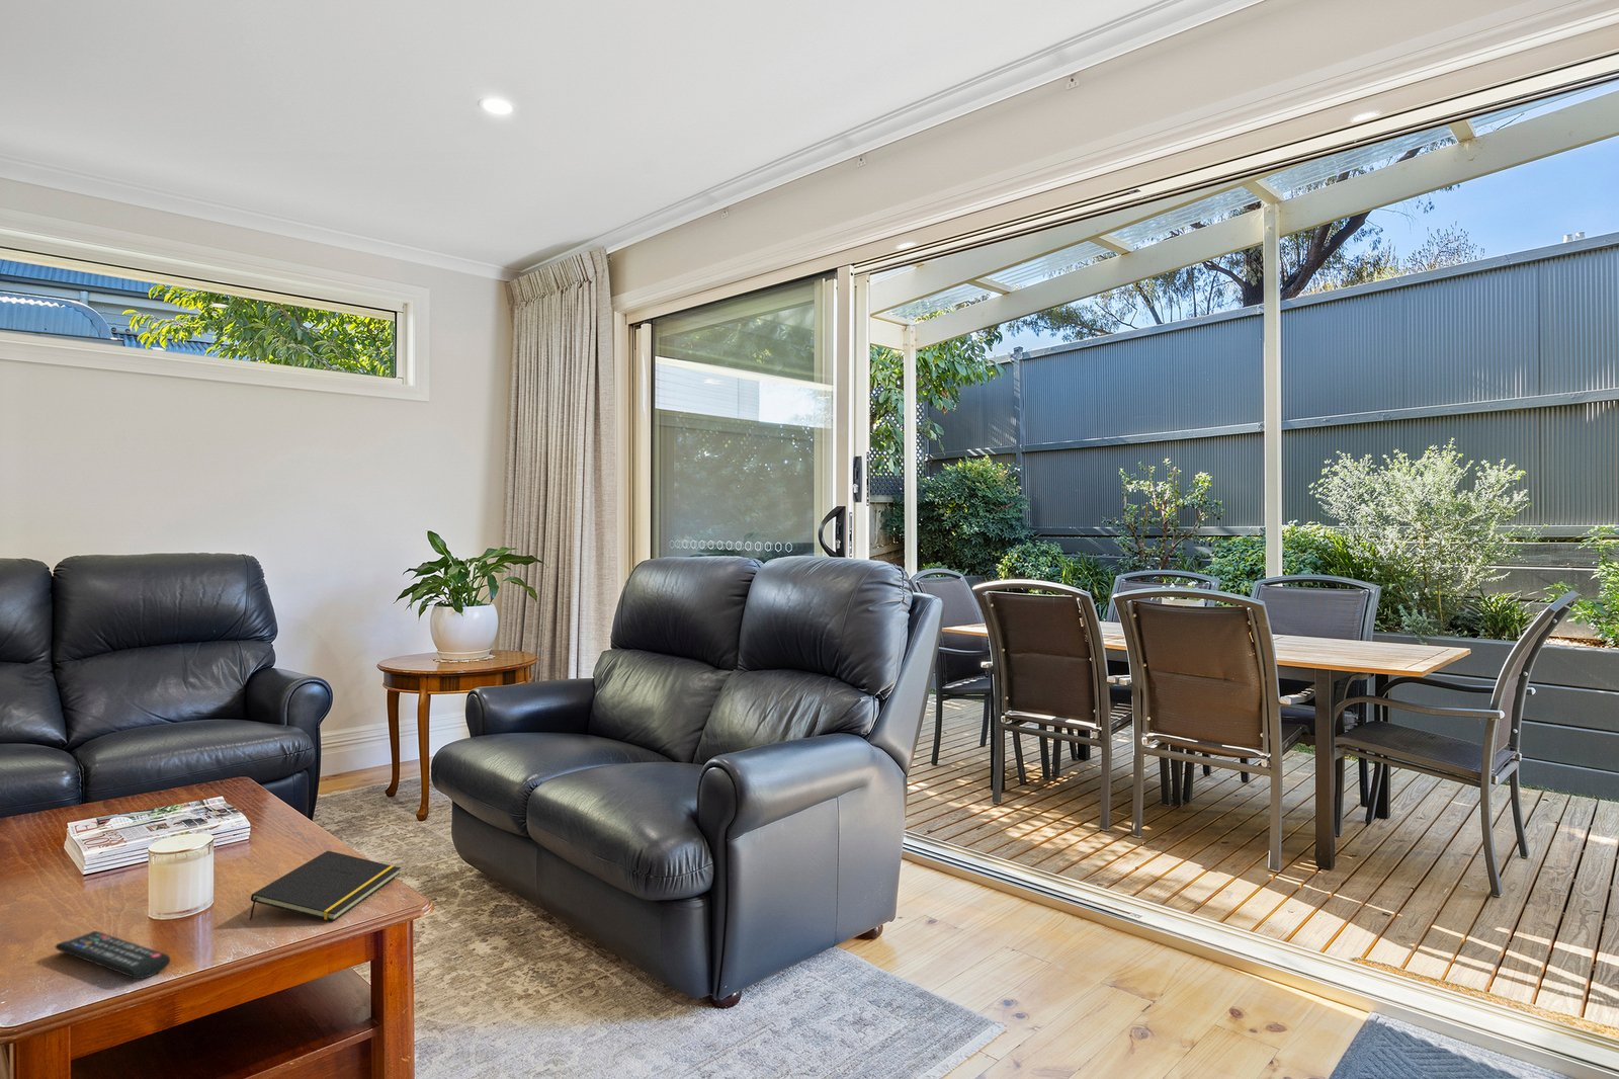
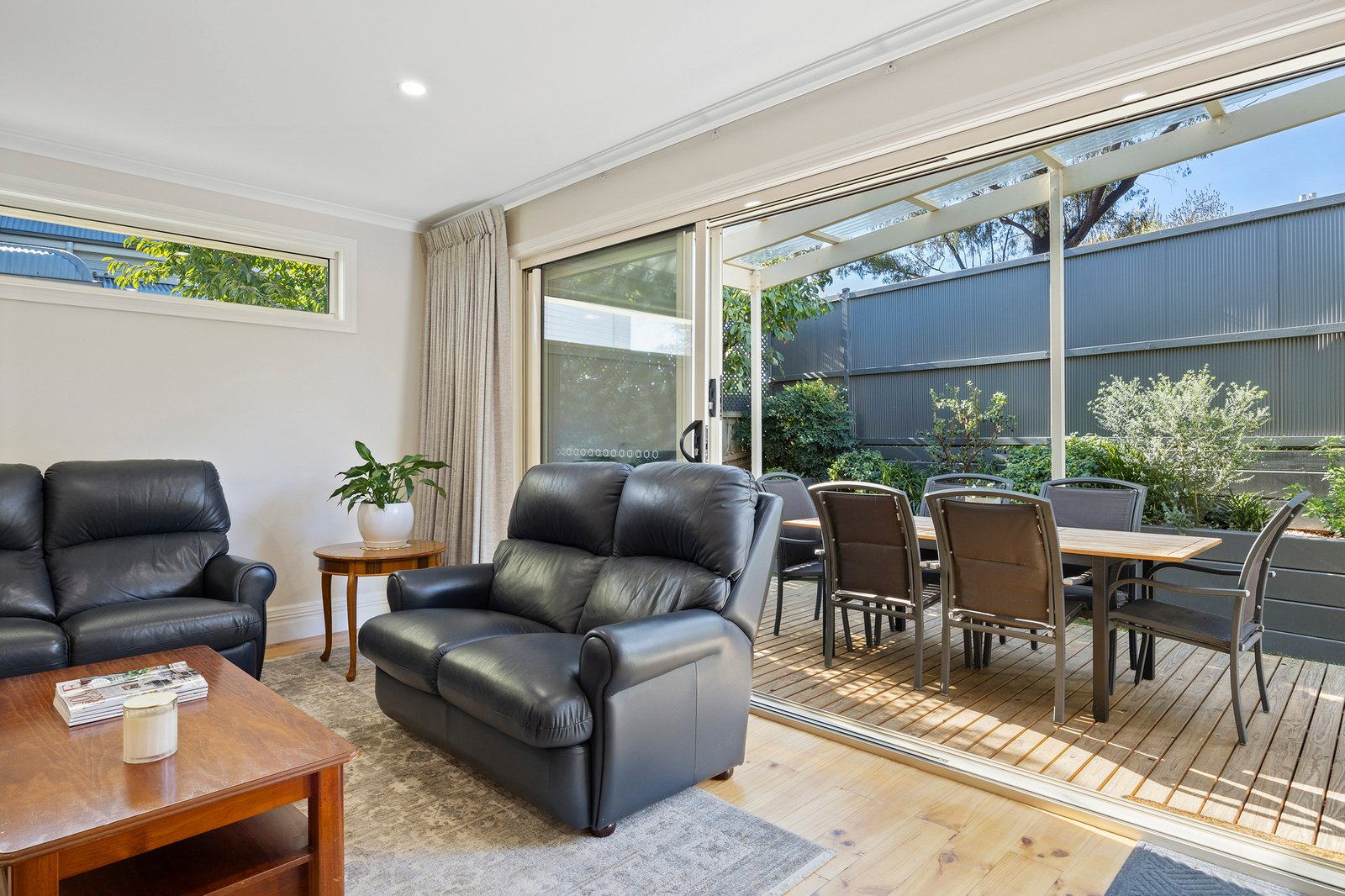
- notepad (330, 883)
- remote control (111, 955)
